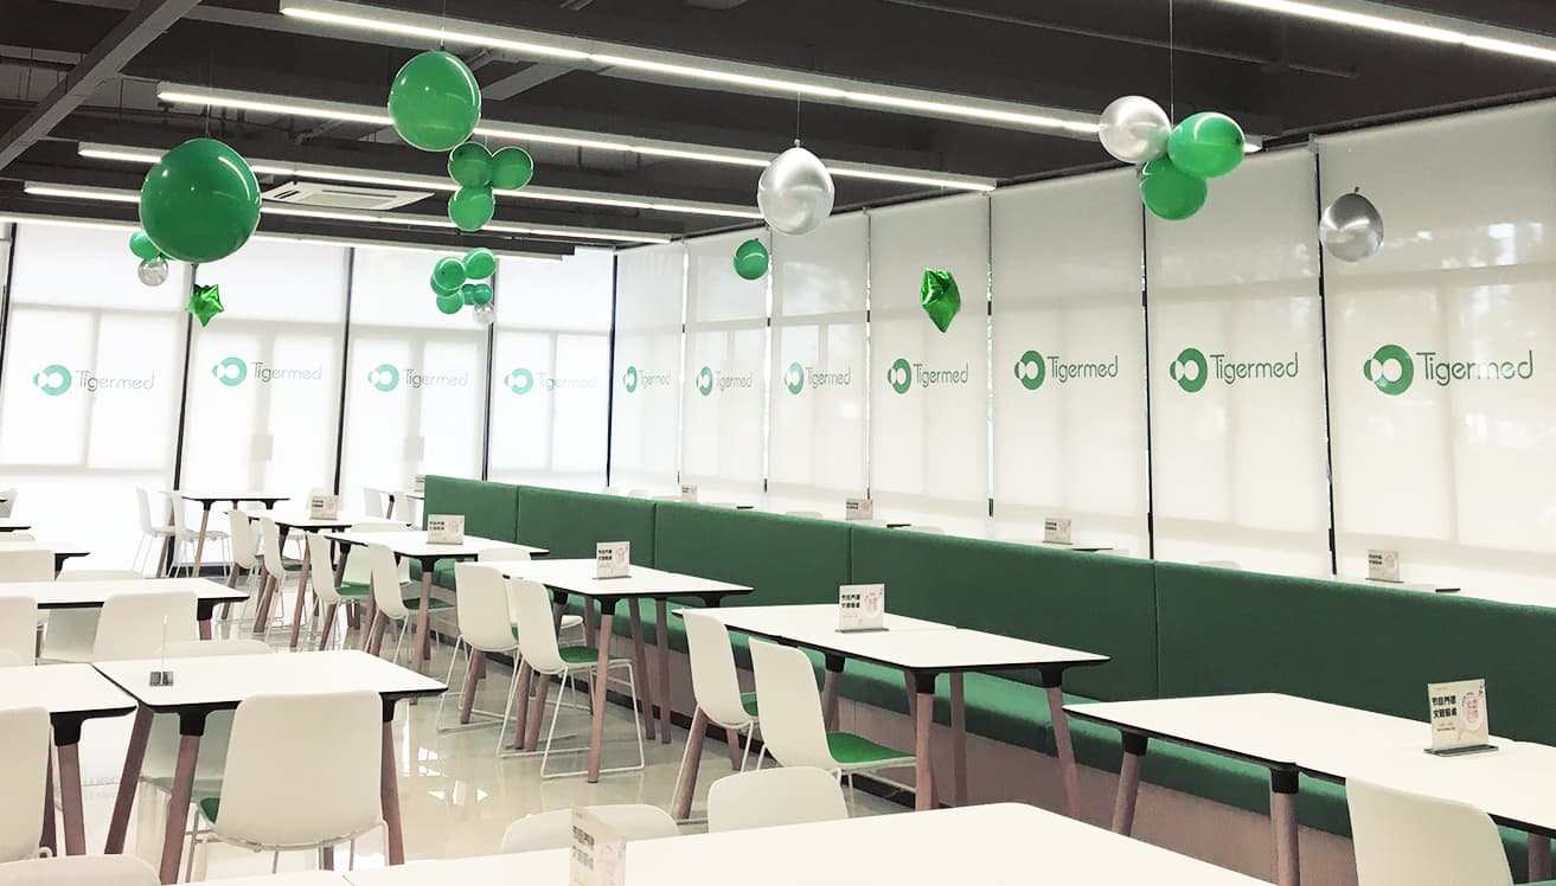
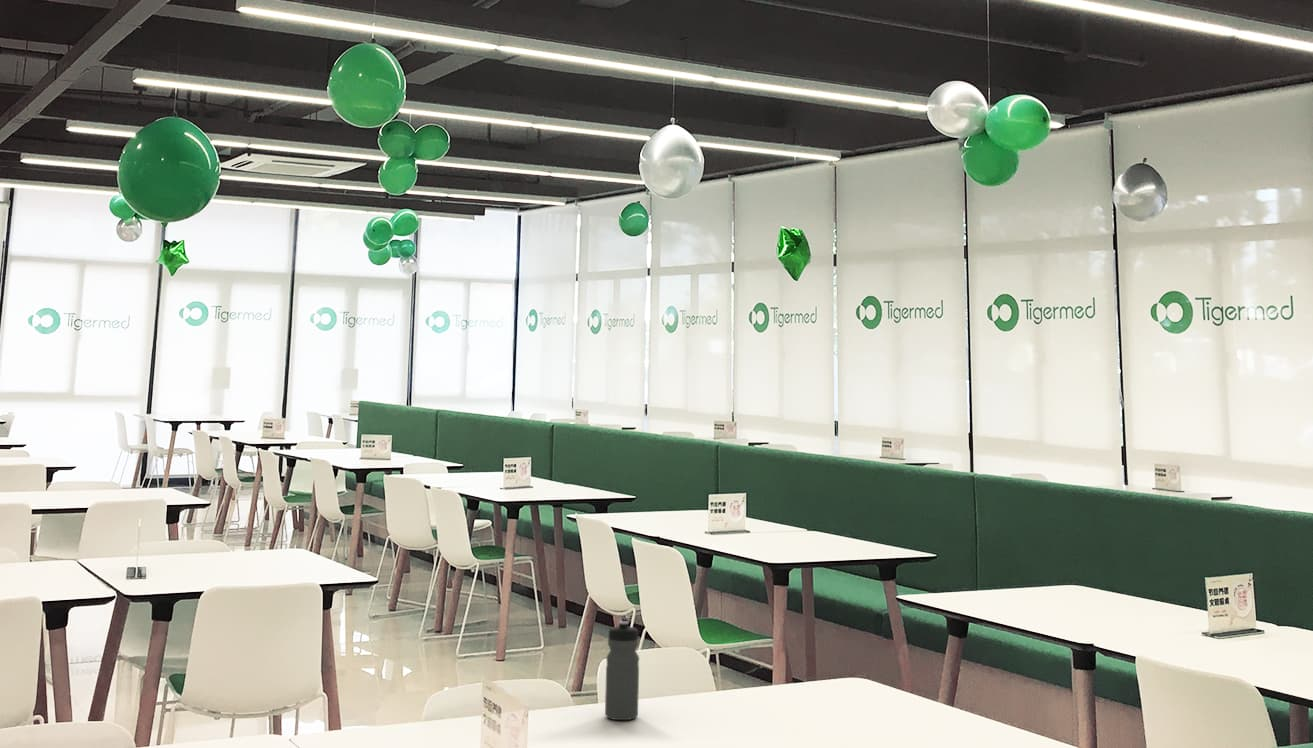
+ water bottle (622, 668)
